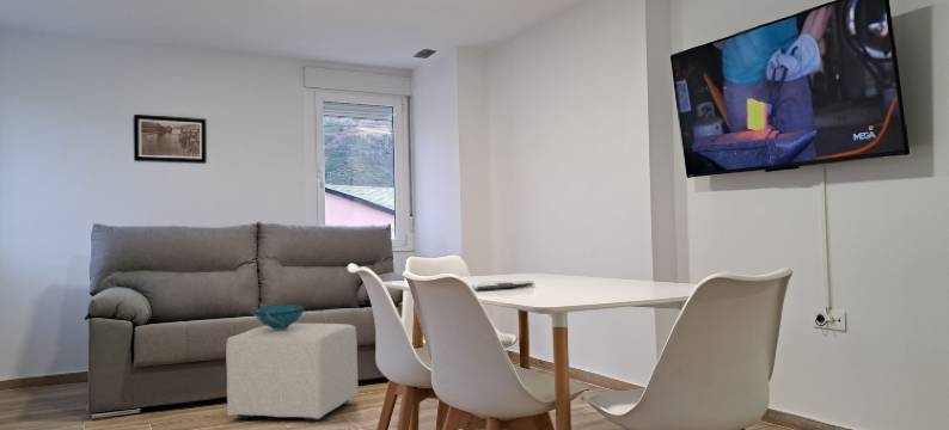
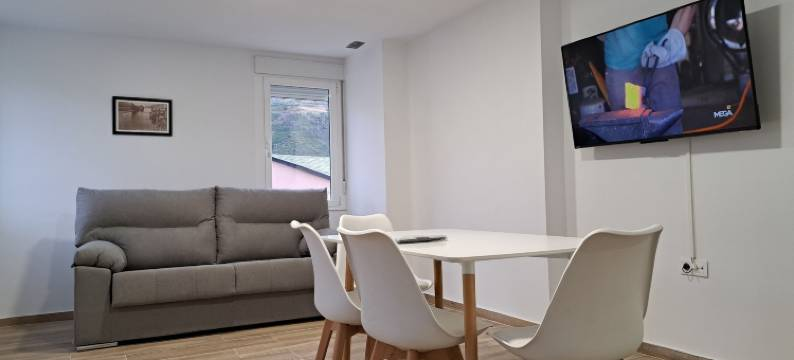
- ottoman (294, 368)
- decorative bowl (280, 318)
